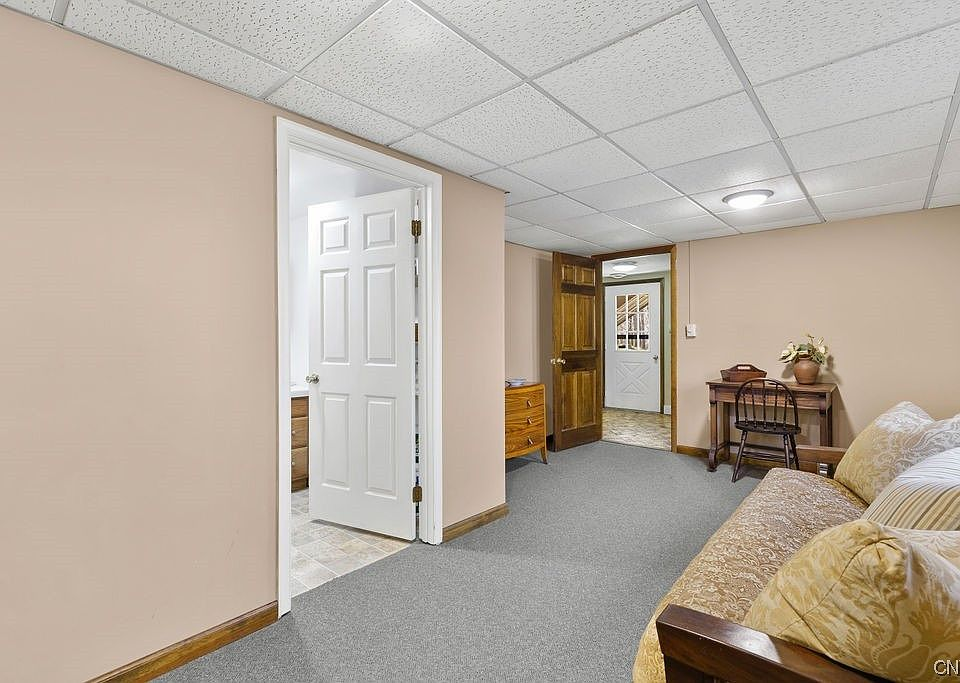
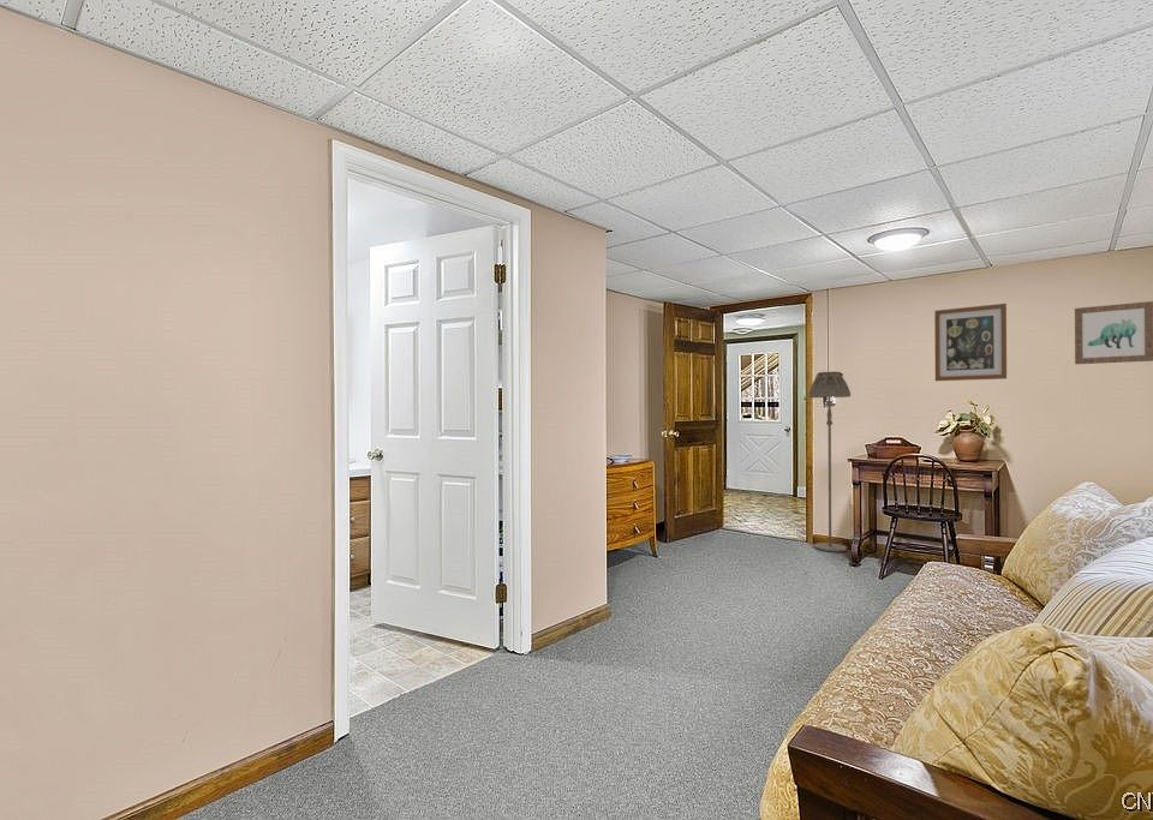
+ floor lamp (829, 460)
+ wall art (1112, 334)
+ wall art (969, 343)
